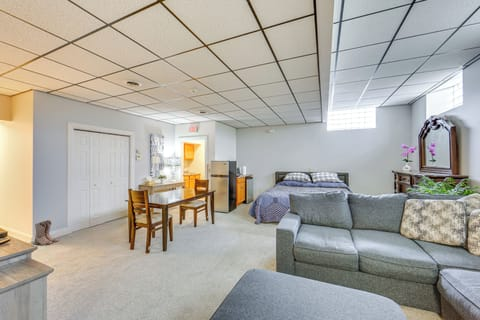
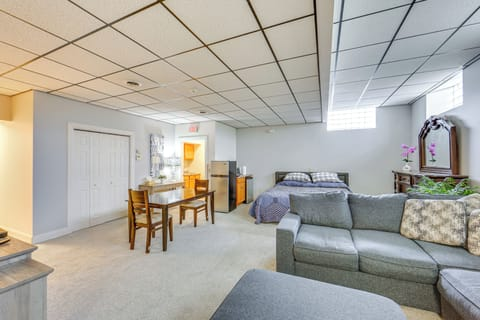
- boots (46, 231)
